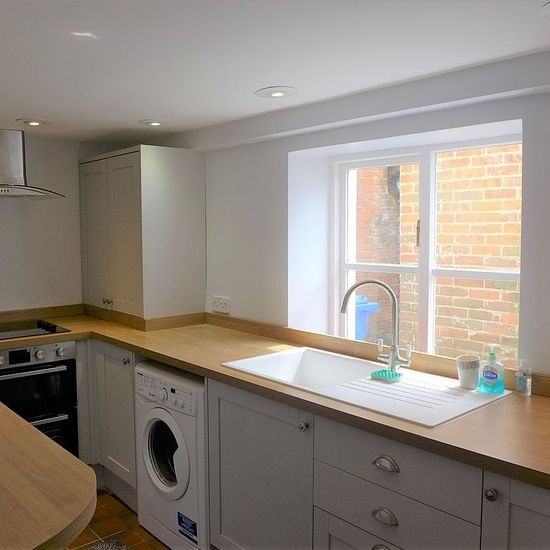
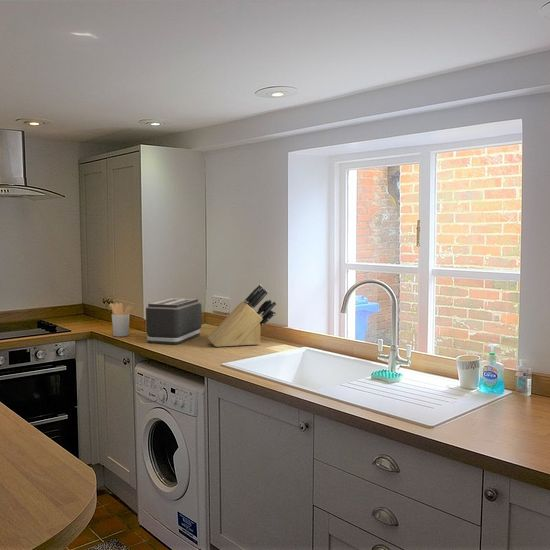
+ knife block (242, 314)
+ utensil holder (119, 318)
+ toaster (175, 319)
